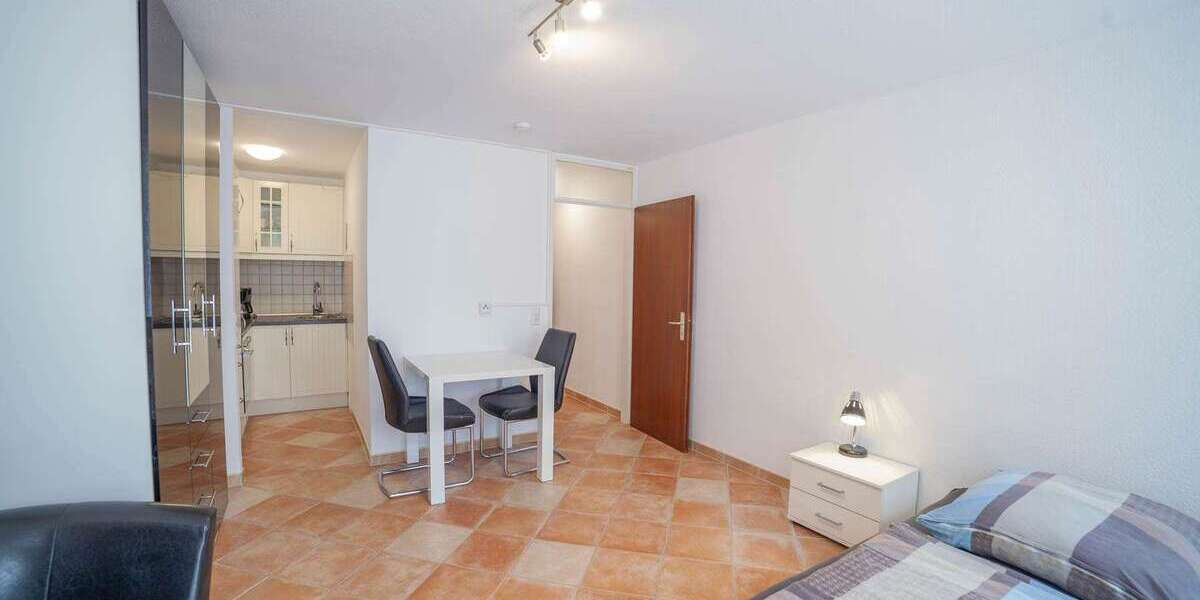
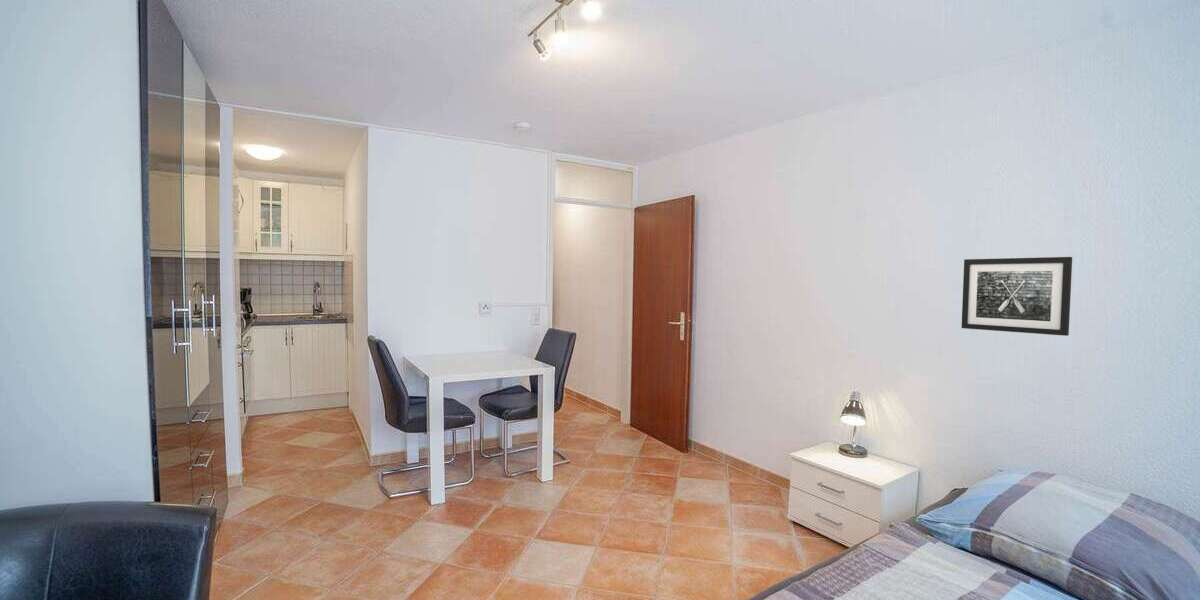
+ wall art (1013, 295)
